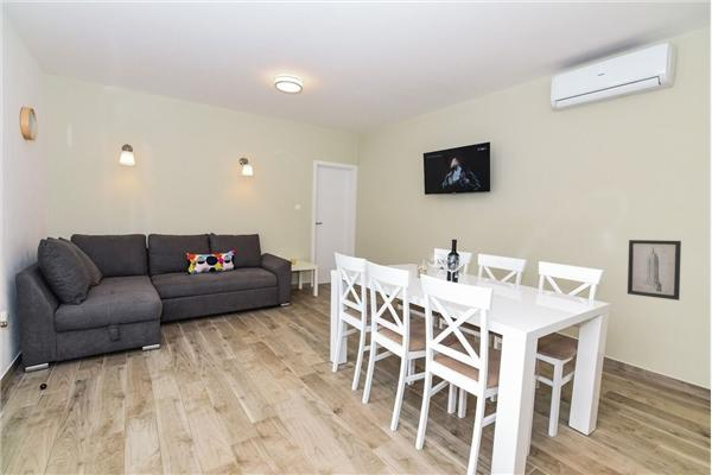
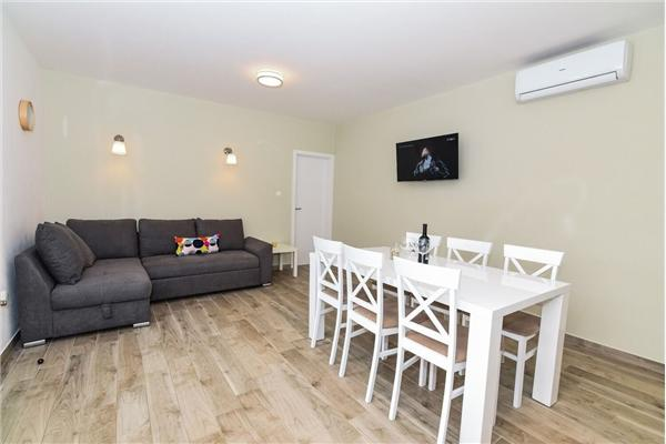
- wall art (653, 268)
